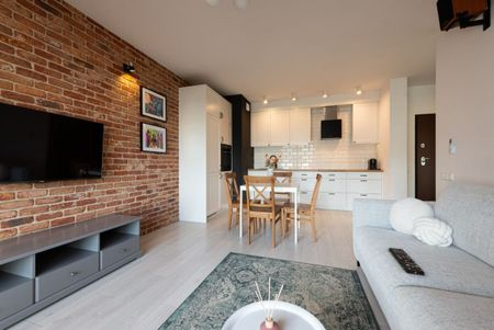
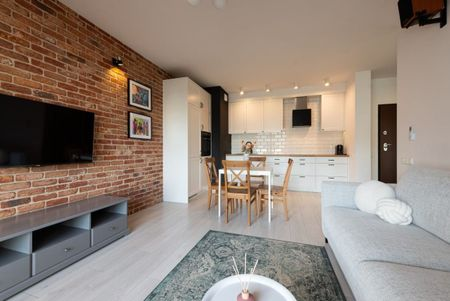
- remote control (404, 259)
